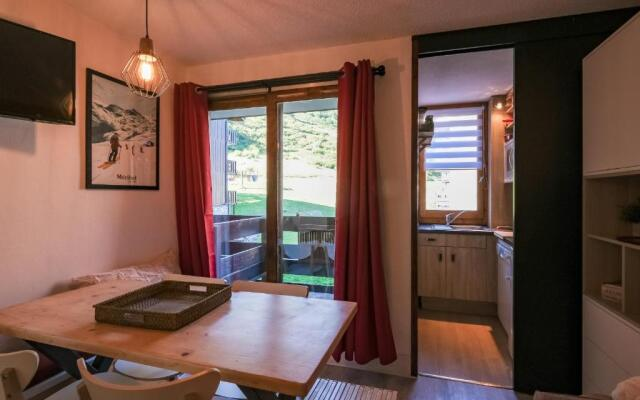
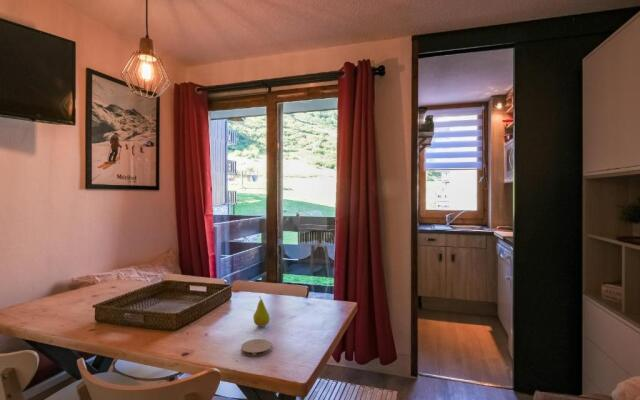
+ coaster (256, 347)
+ fruit (261, 310)
